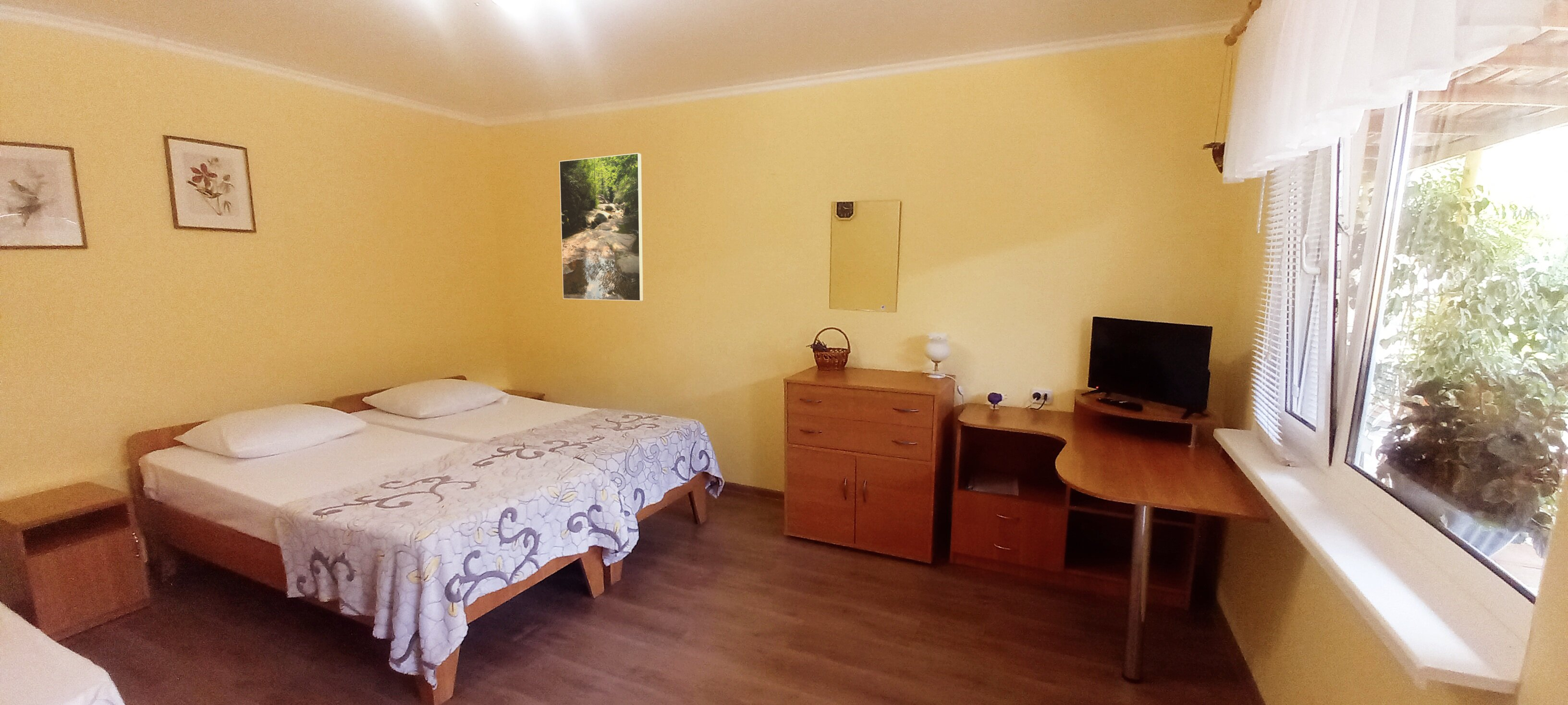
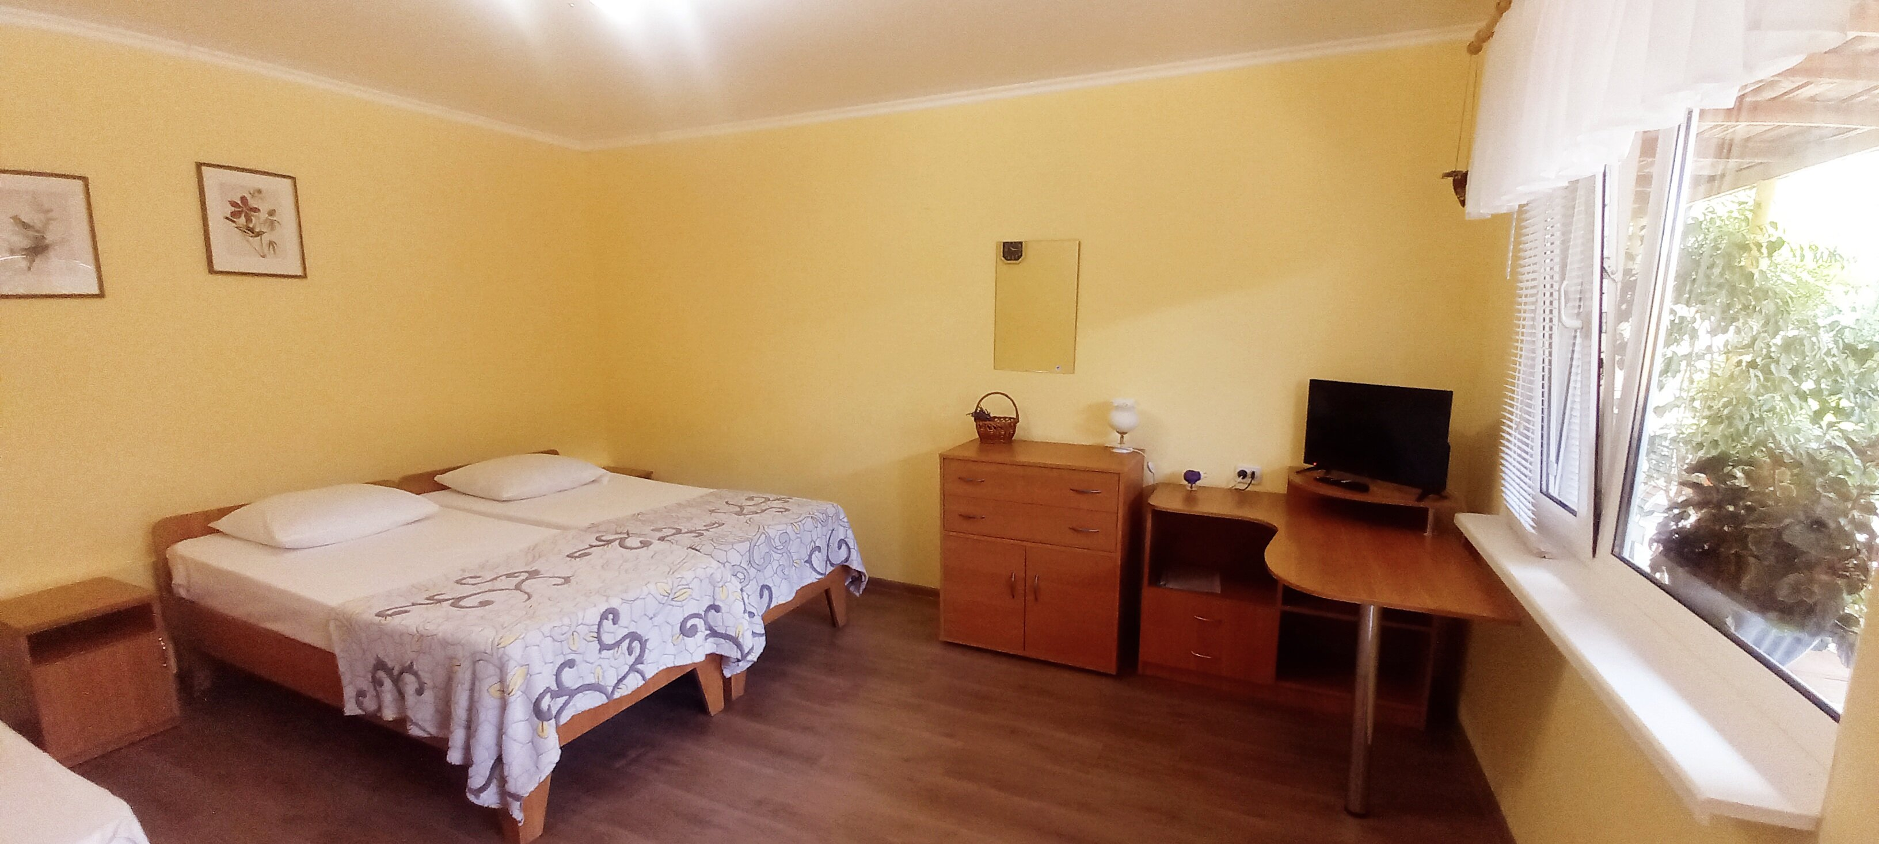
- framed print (600, 230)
